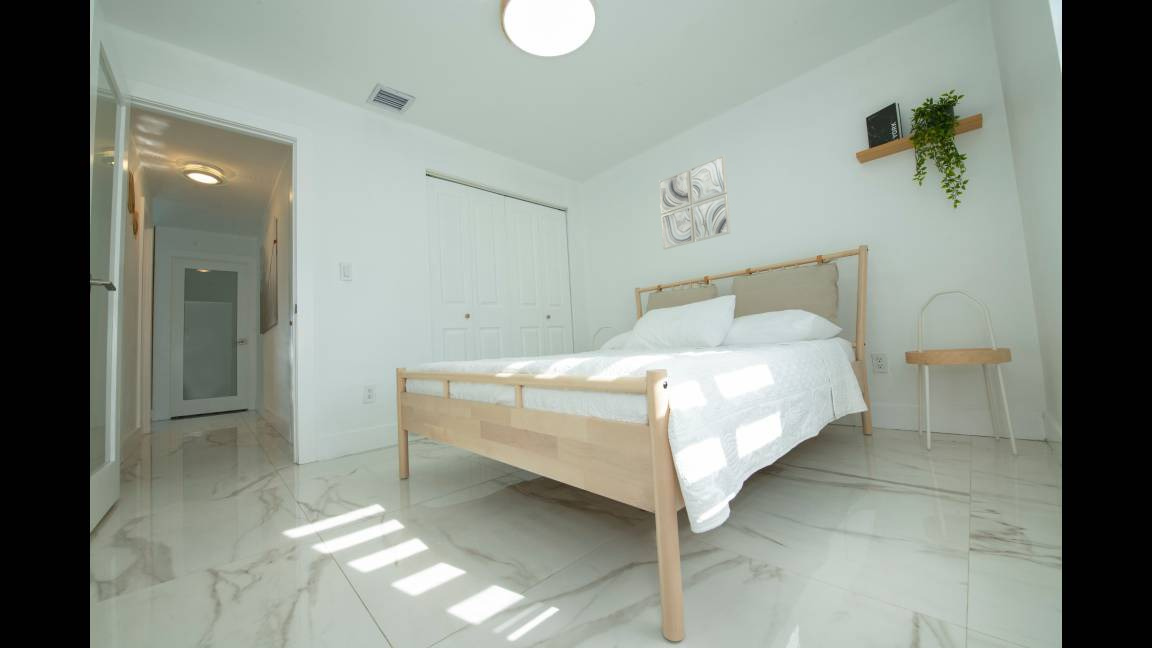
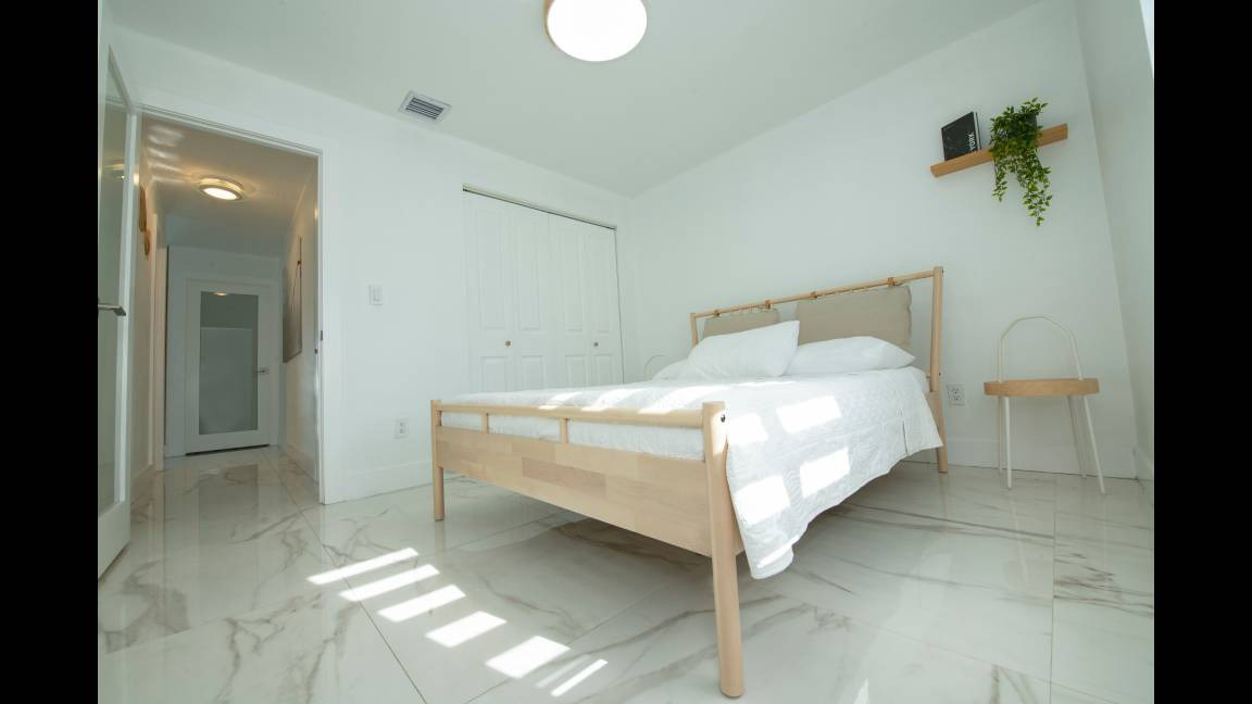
- wall art (693, 205)
